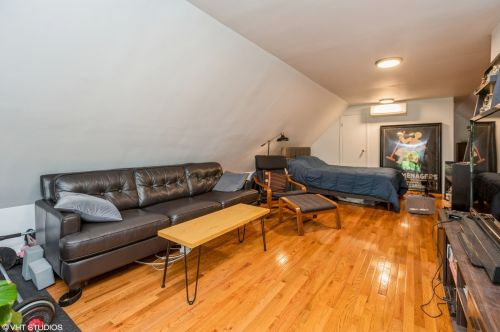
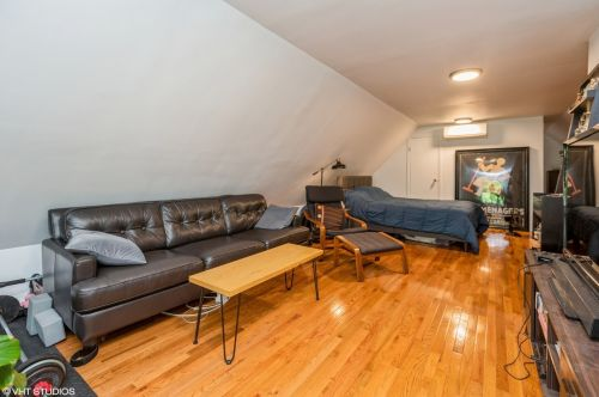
- pouf (417, 204)
